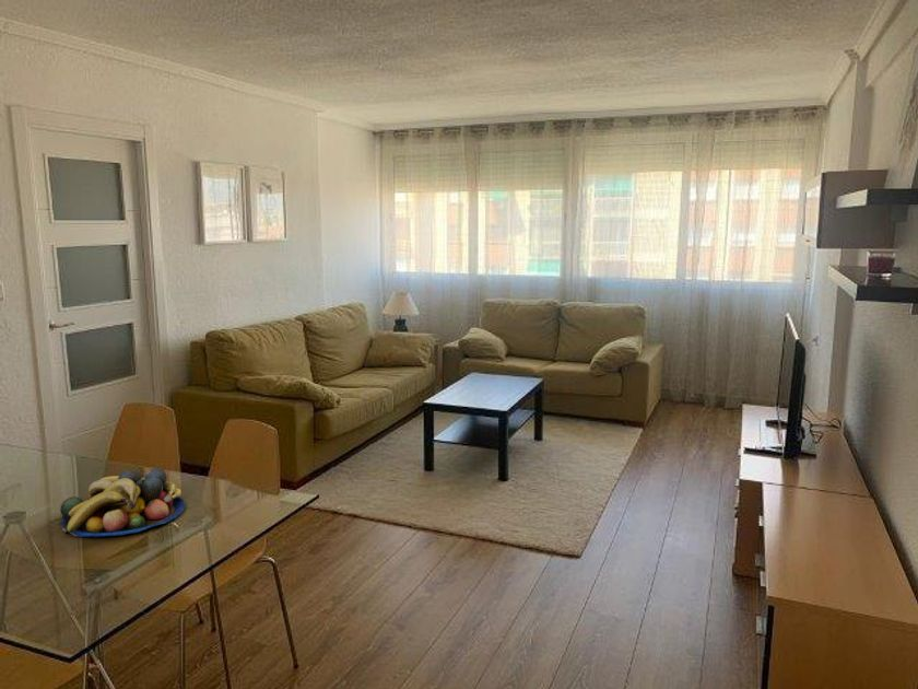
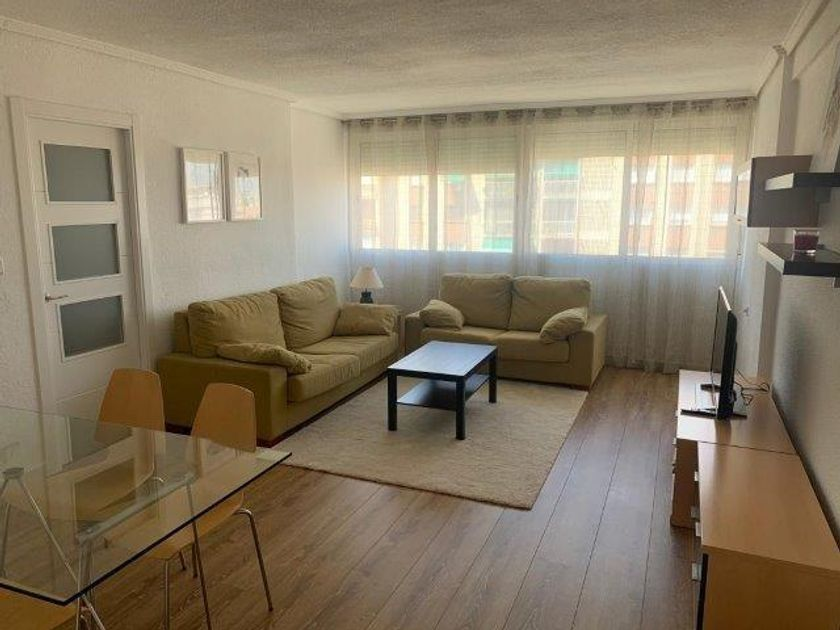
- fruit bowl (123, 494)
